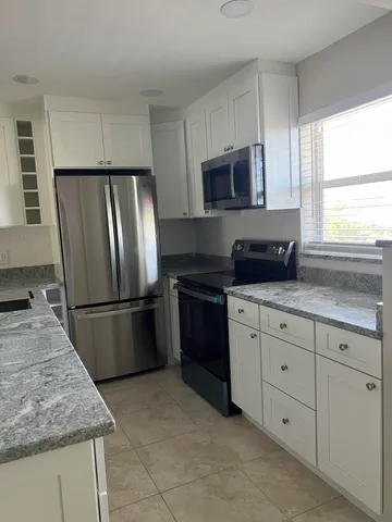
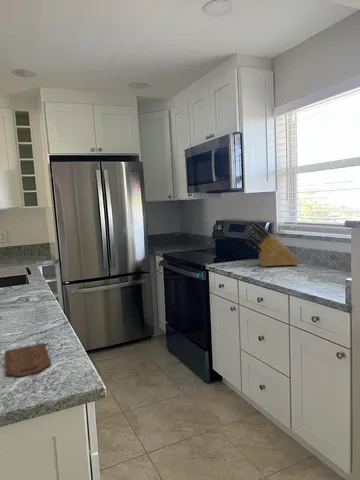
+ cutting board (27, 359)
+ knife block (271, 242)
